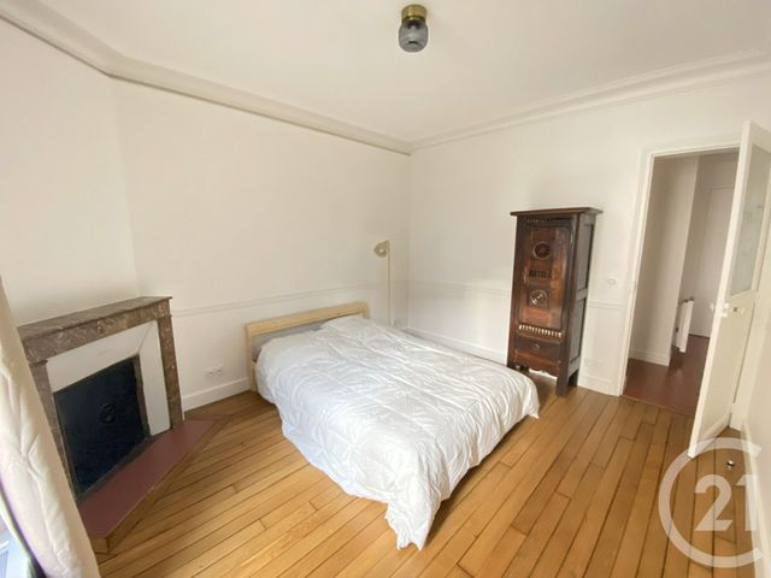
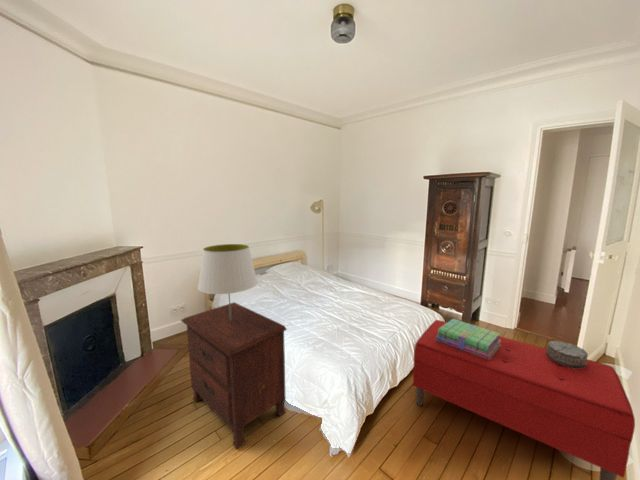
+ stack of books (468, 336)
+ bench (503, 387)
+ table lamp (228, 284)
+ decorative box (566, 353)
+ nightstand (233, 365)
